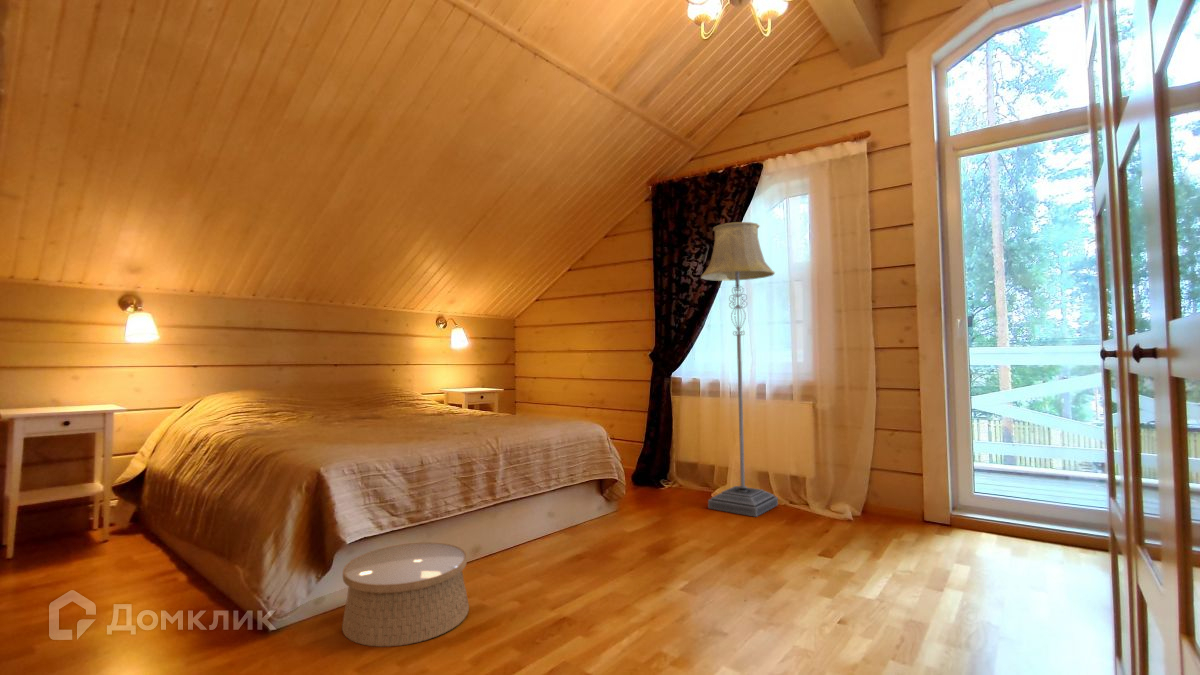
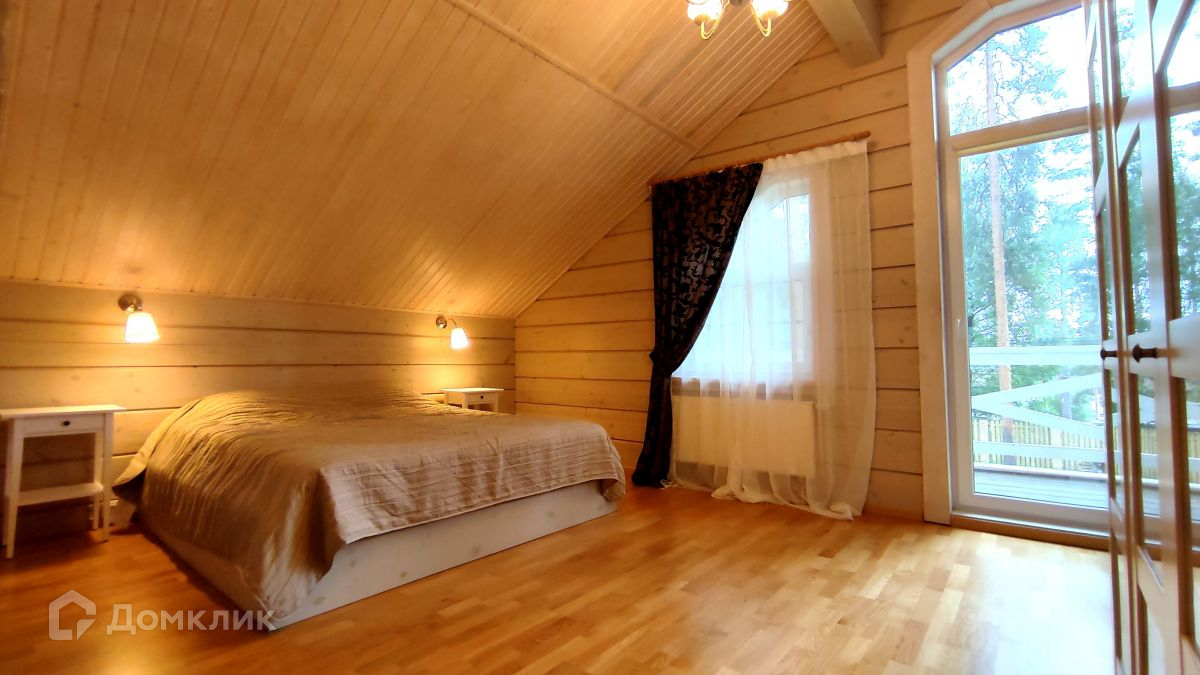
- floor lamp (739, 366)
- woven basket (407, 588)
